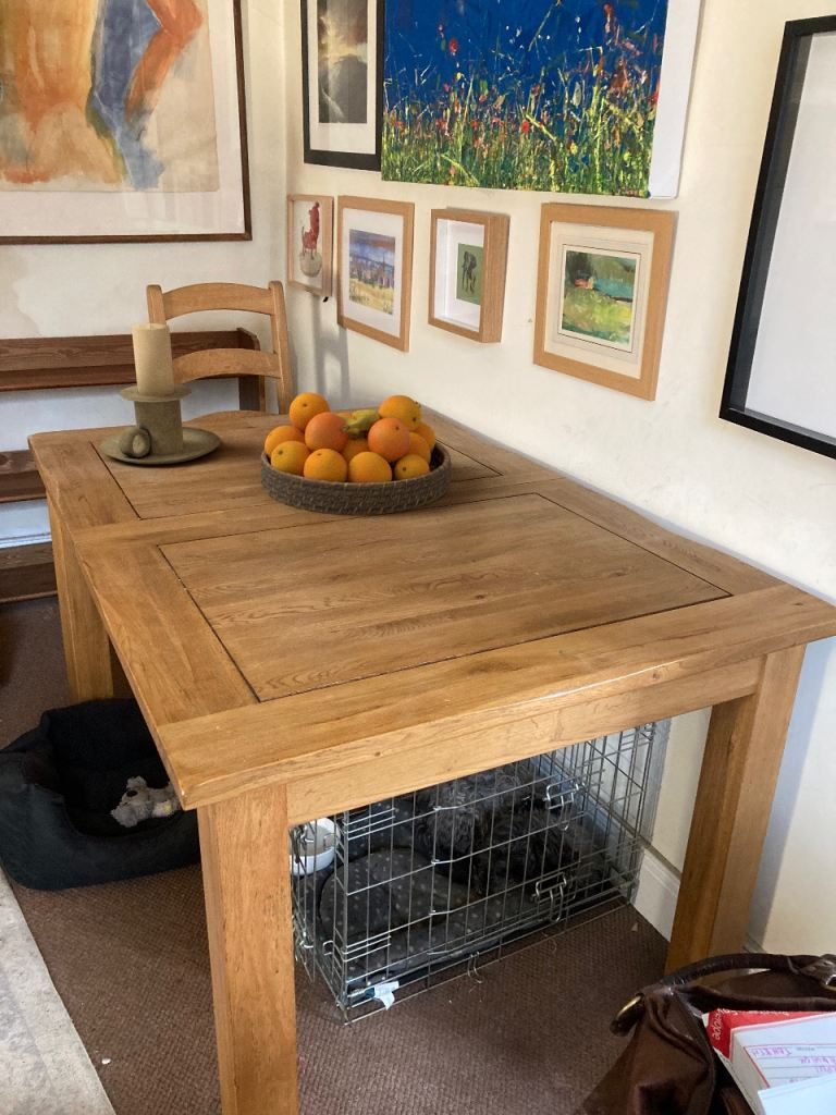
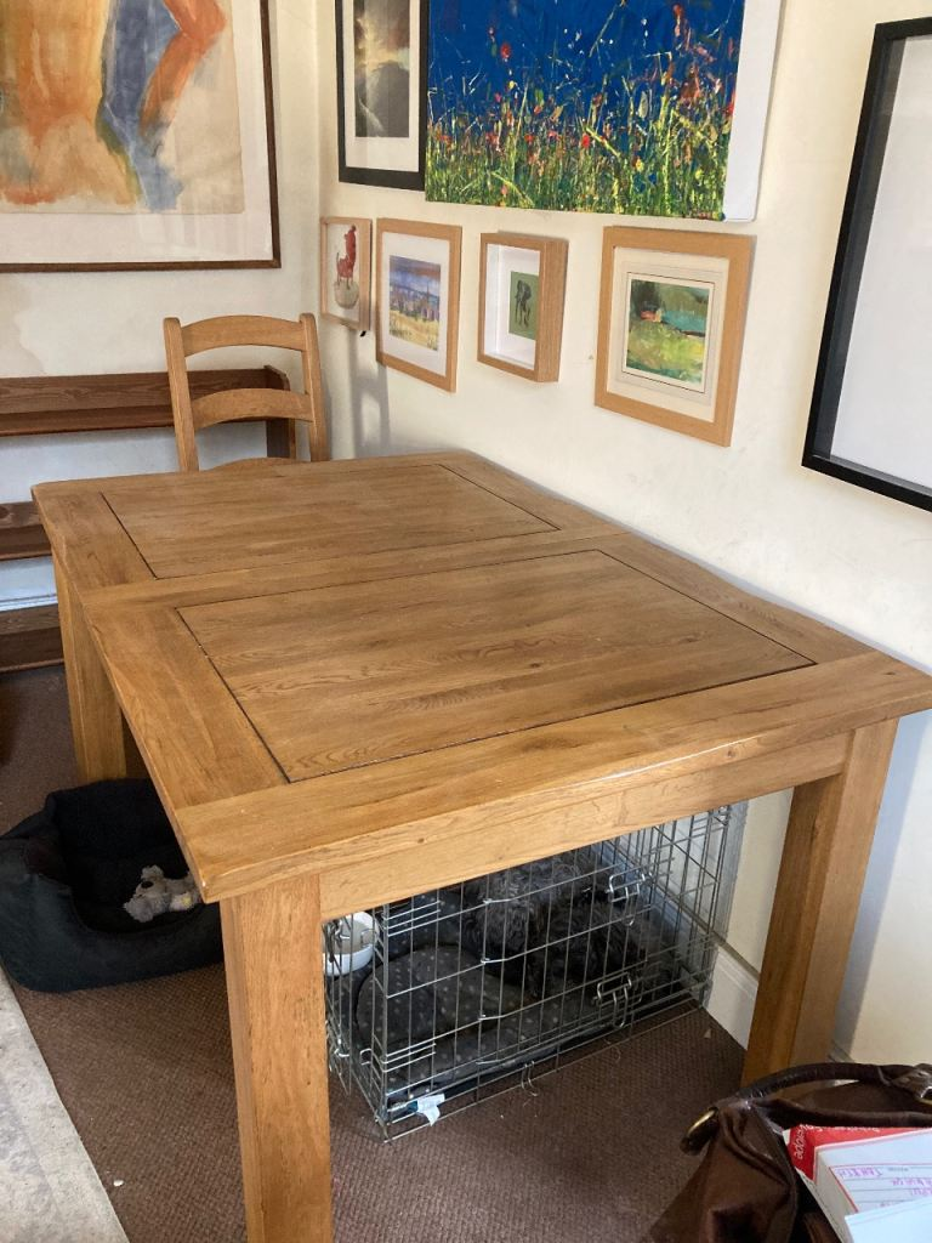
- candle holder (156, 389)
- fruit bowl (356, 441)
